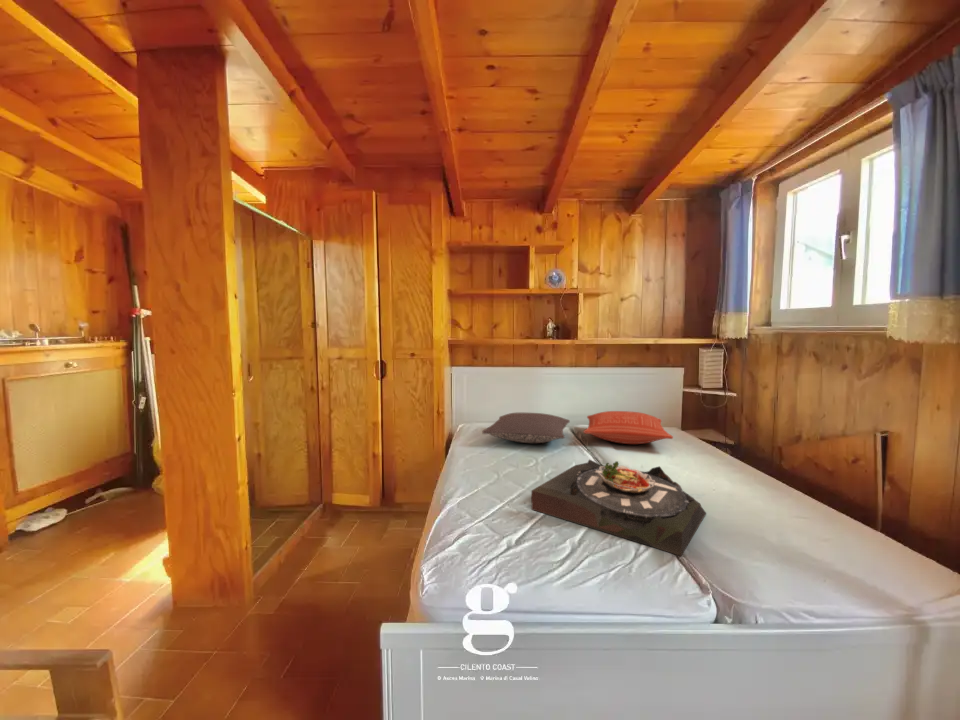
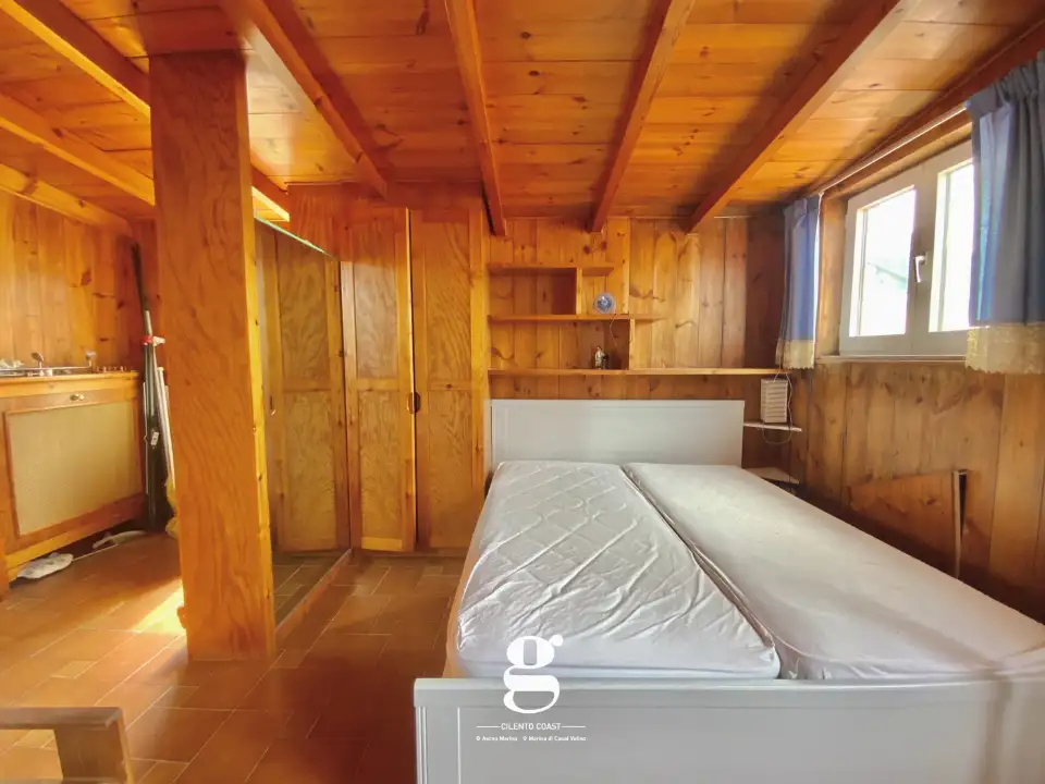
- pillow (528, 426)
- serving tray (623, 484)
- pillow (624, 426)
